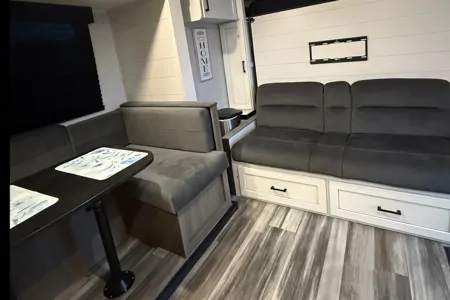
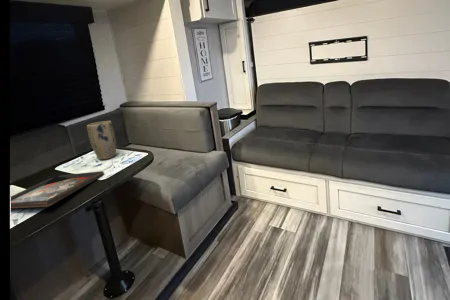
+ plant pot (103, 140)
+ decorative tray (52, 188)
